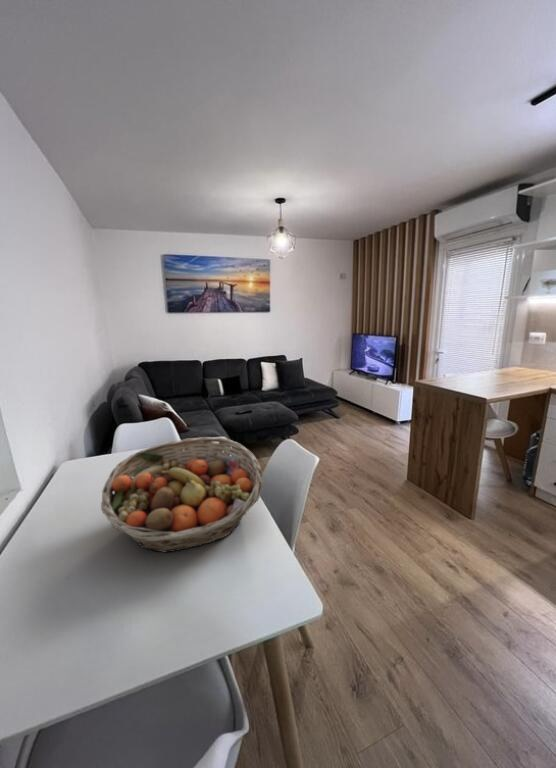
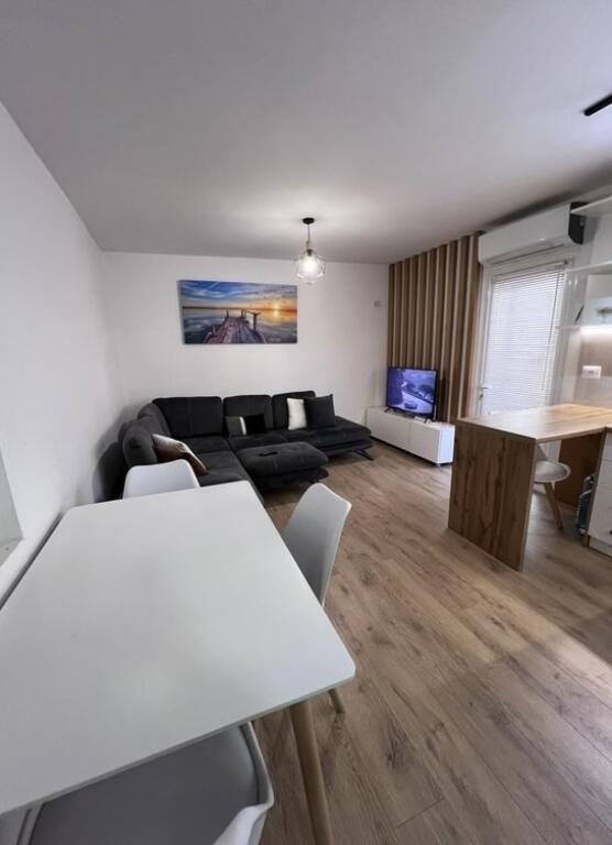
- fruit basket (187, 489)
